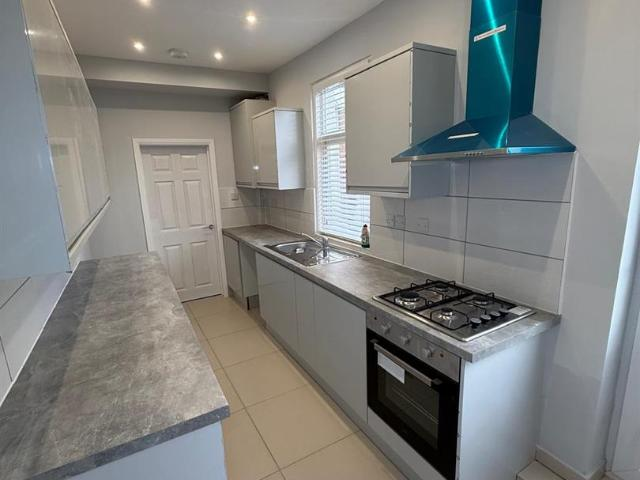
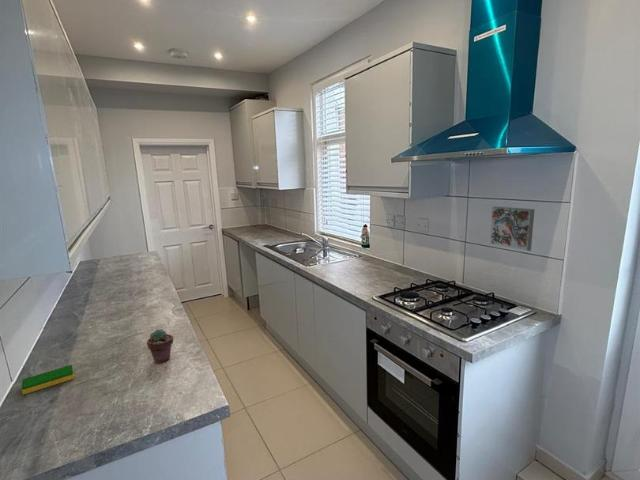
+ dish sponge (48, 378)
+ decorative tile (510, 228)
+ potted succulent (160, 344)
